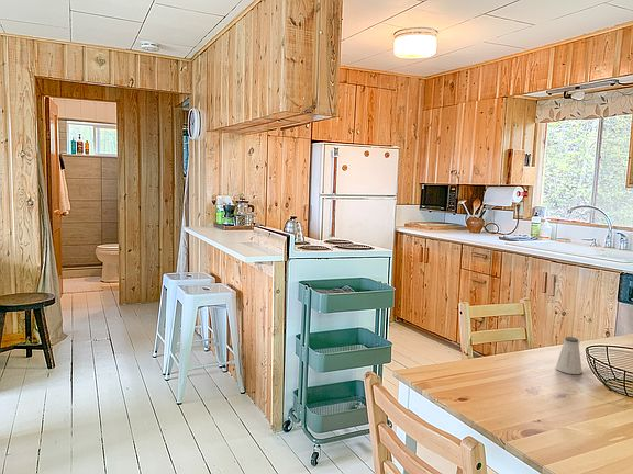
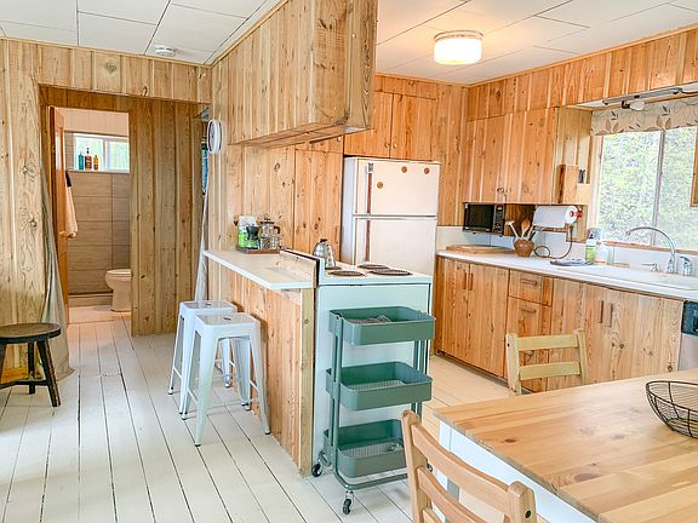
- saltshaker (569, 353)
